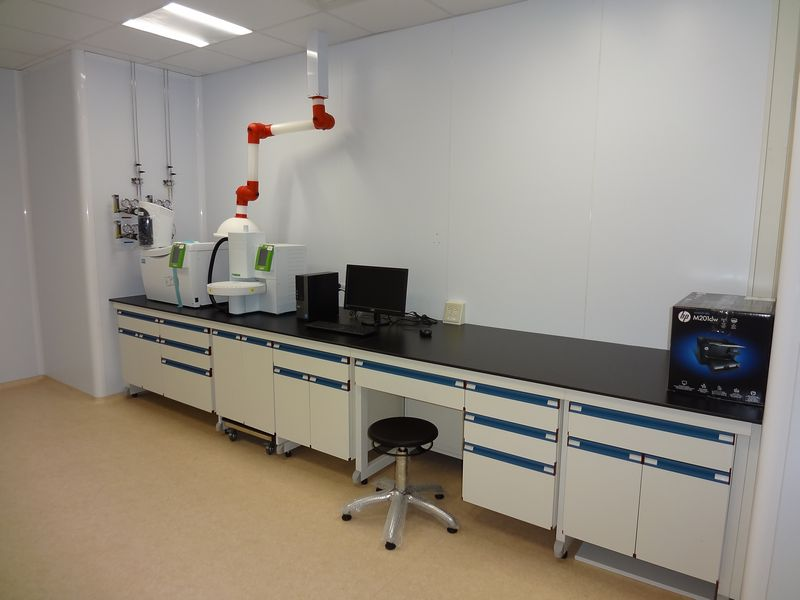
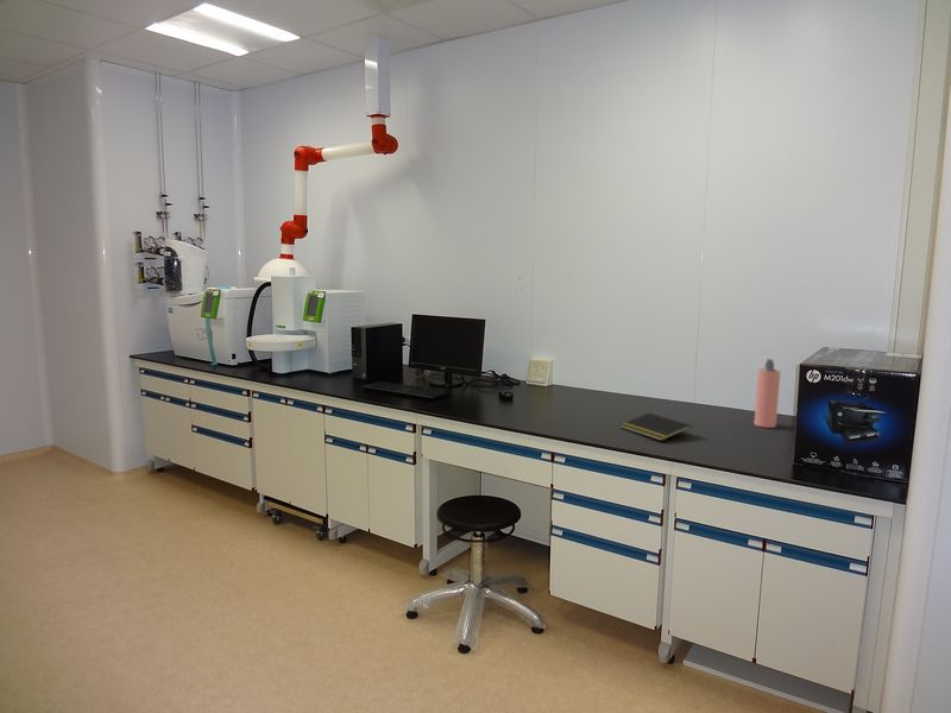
+ notepad (654, 425)
+ spray bottle (767, 392)
